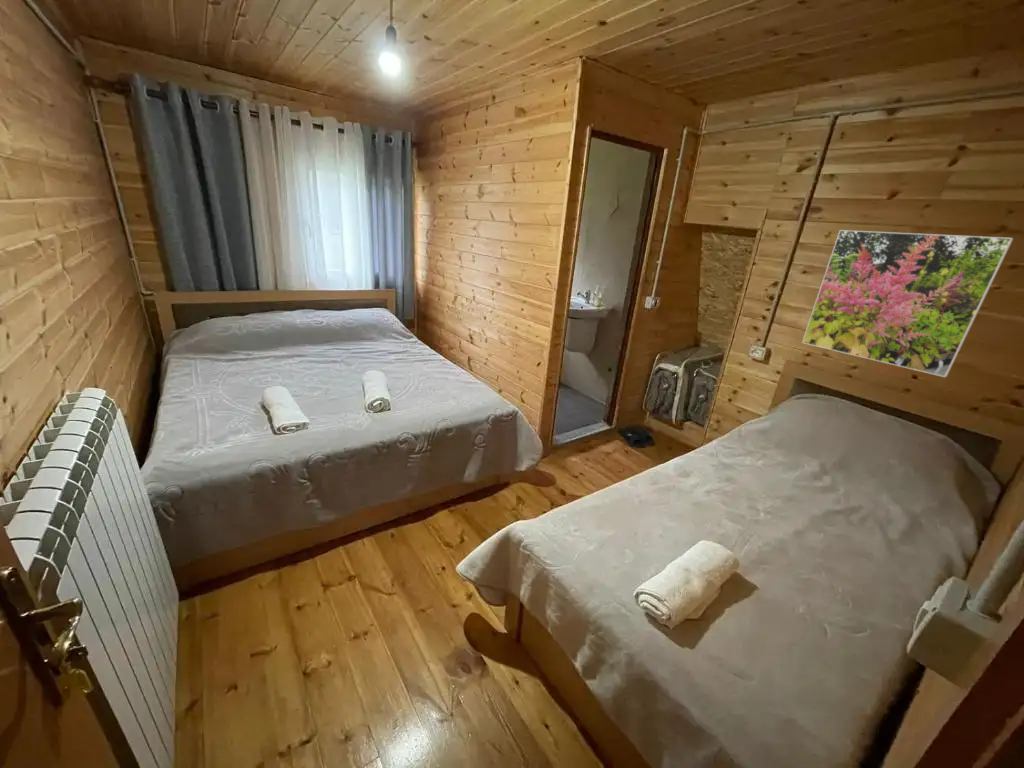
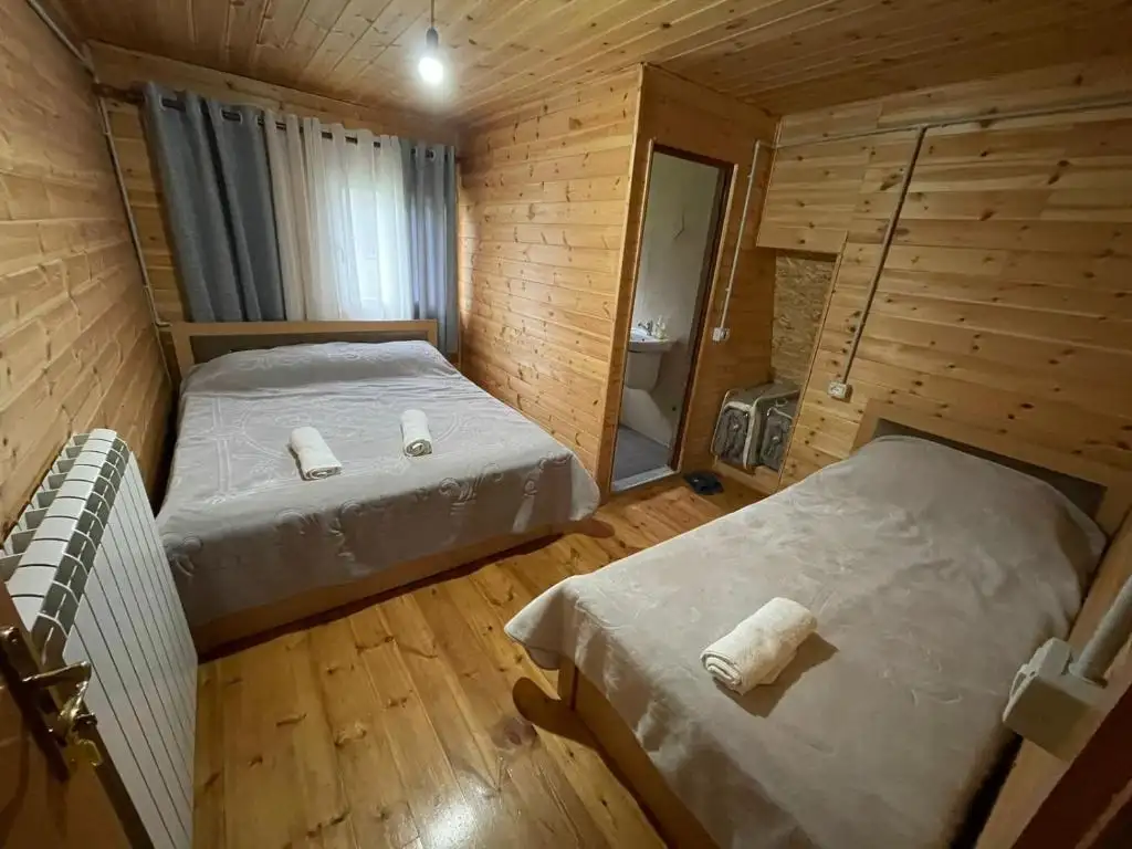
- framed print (890, 299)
